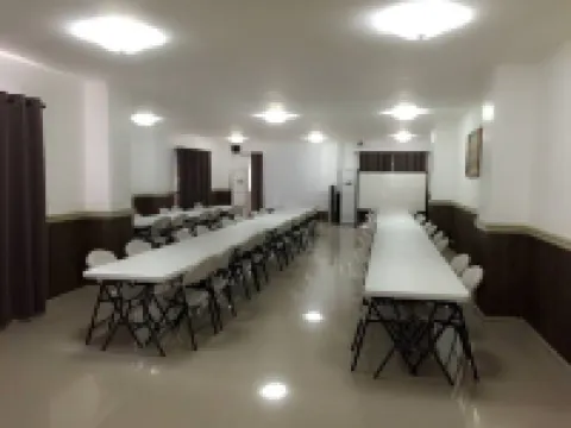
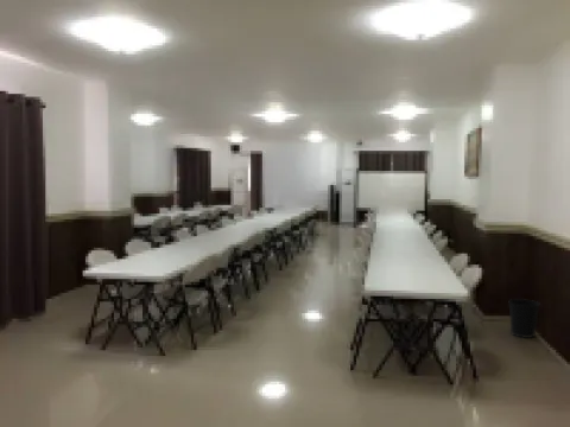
+ wastebasket (522, 318)
